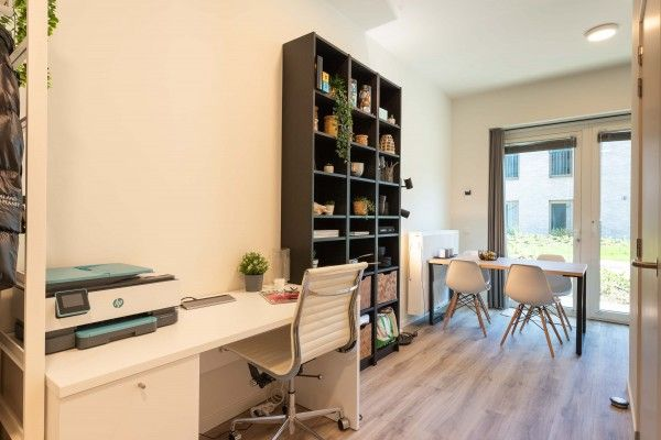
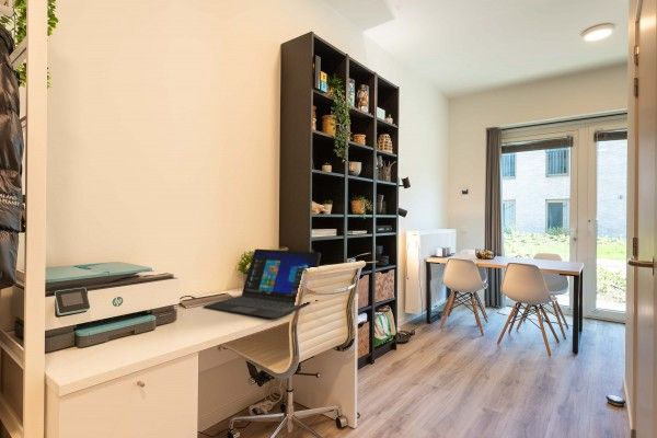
+ laptop (264, 278)
